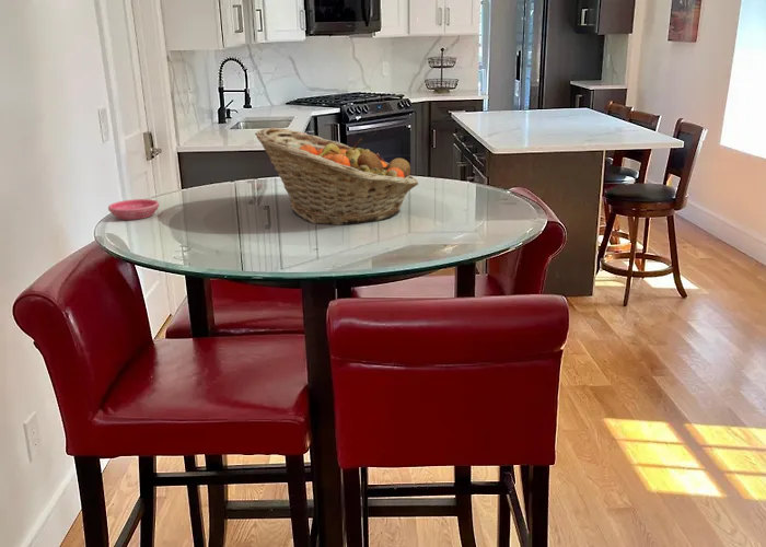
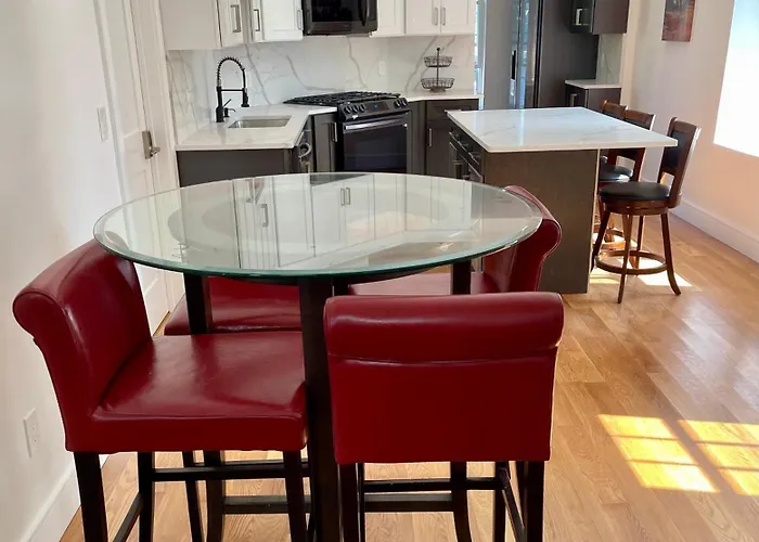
- fruit basket (336, 170)
- saucer (134, 209)
